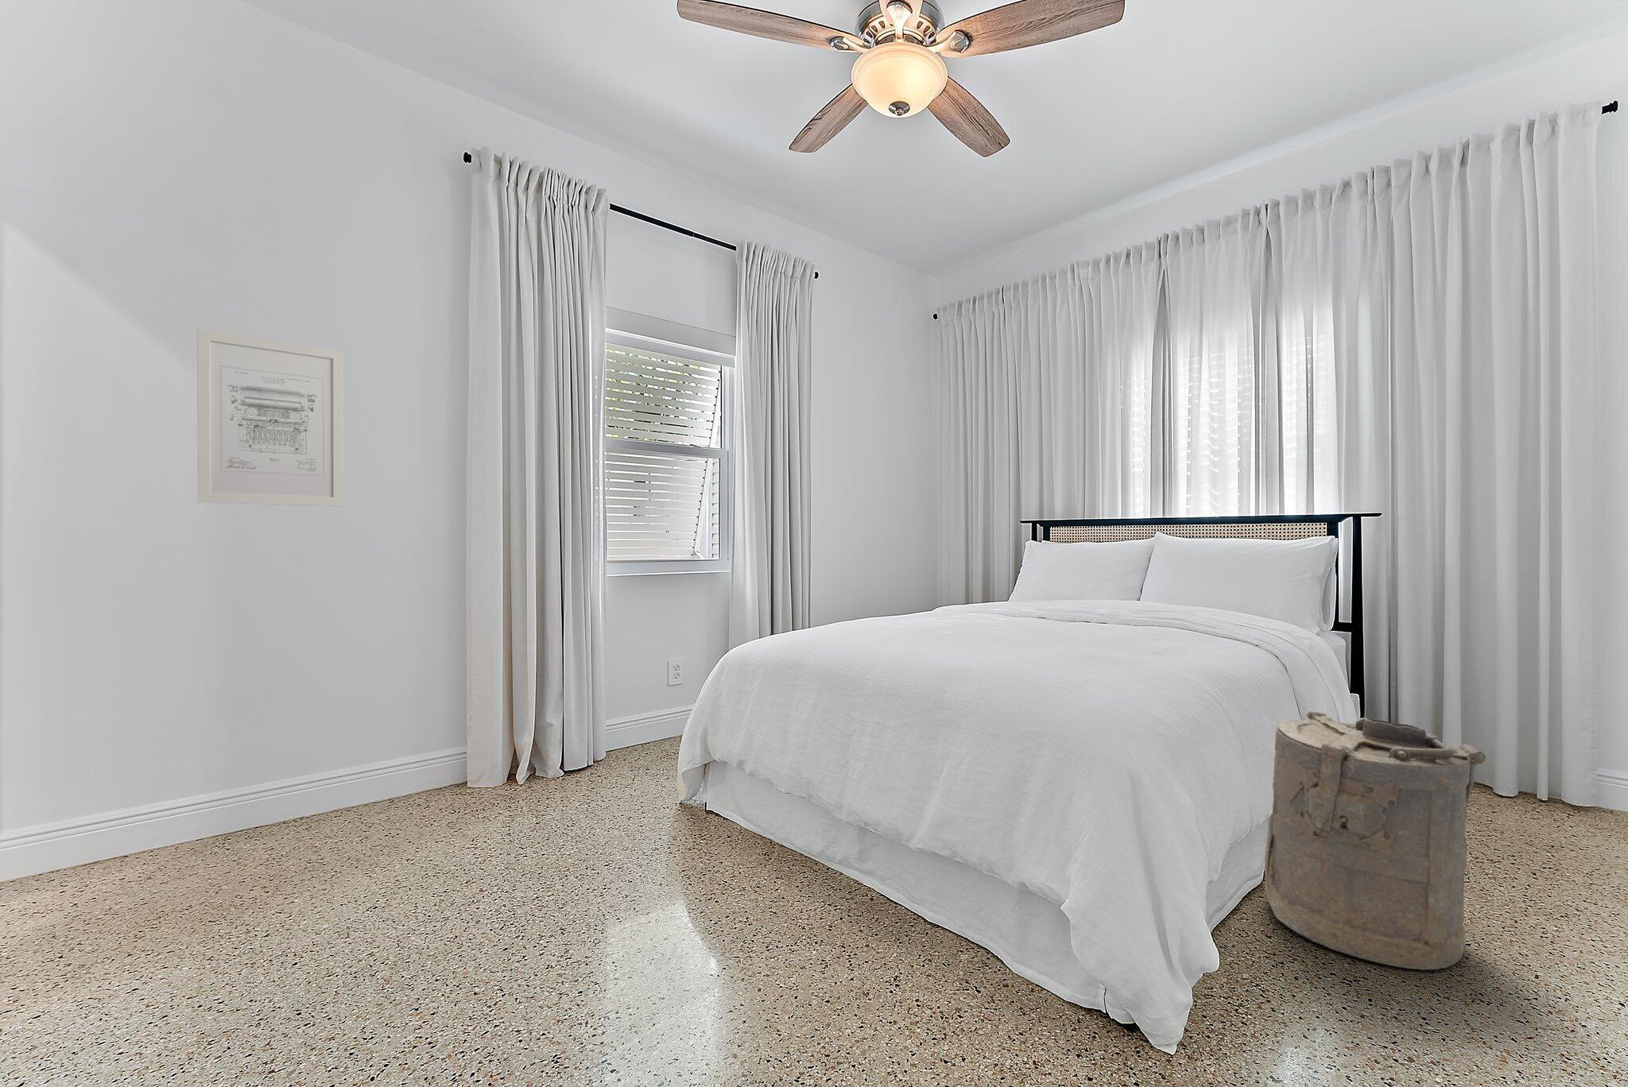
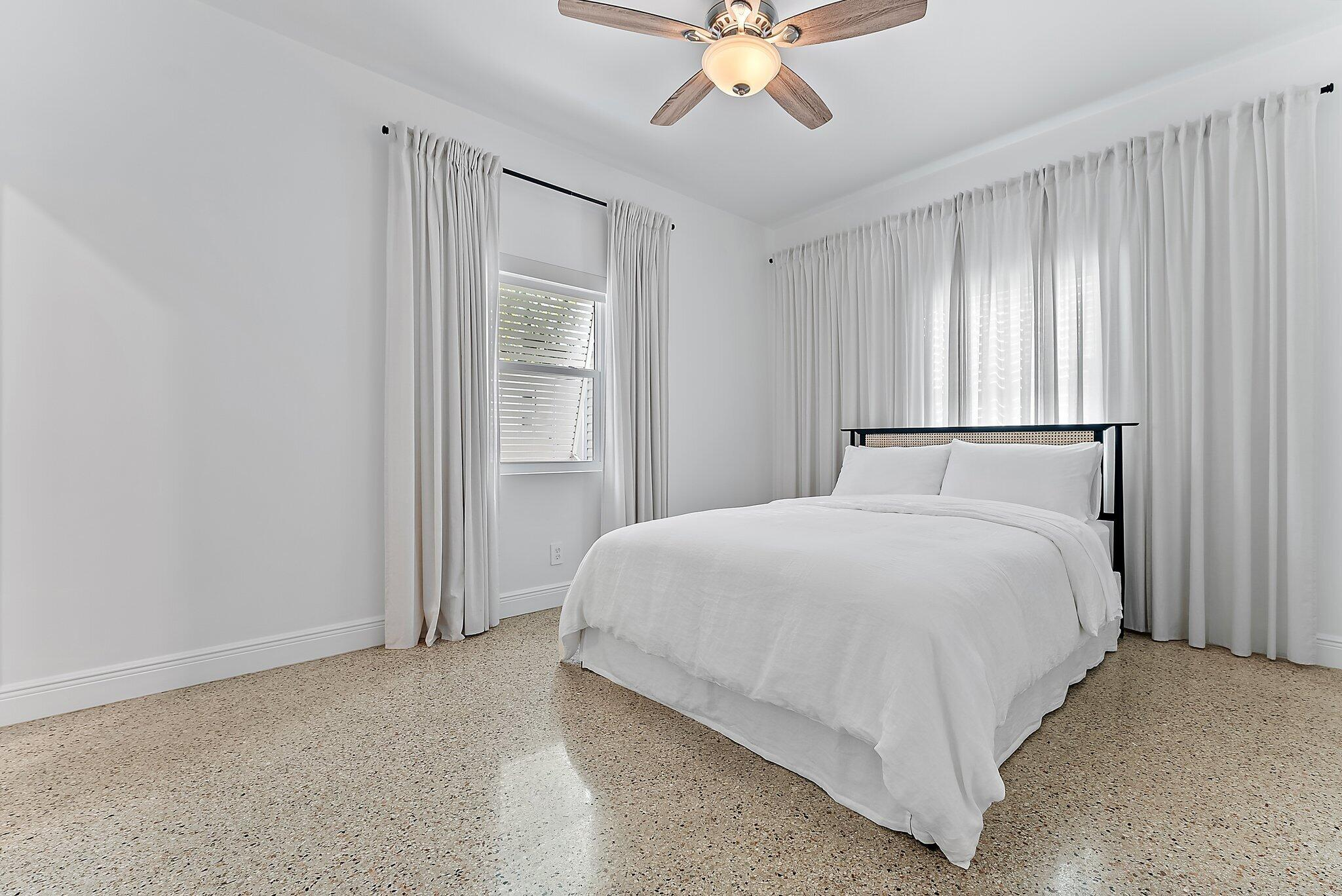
- wall art (274, 422)
- laundry hamper (1355, 824)
